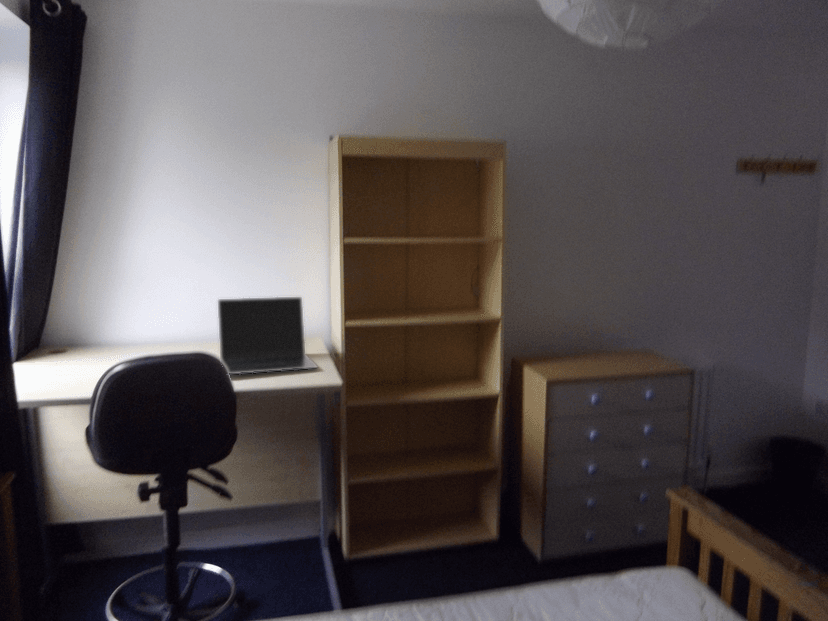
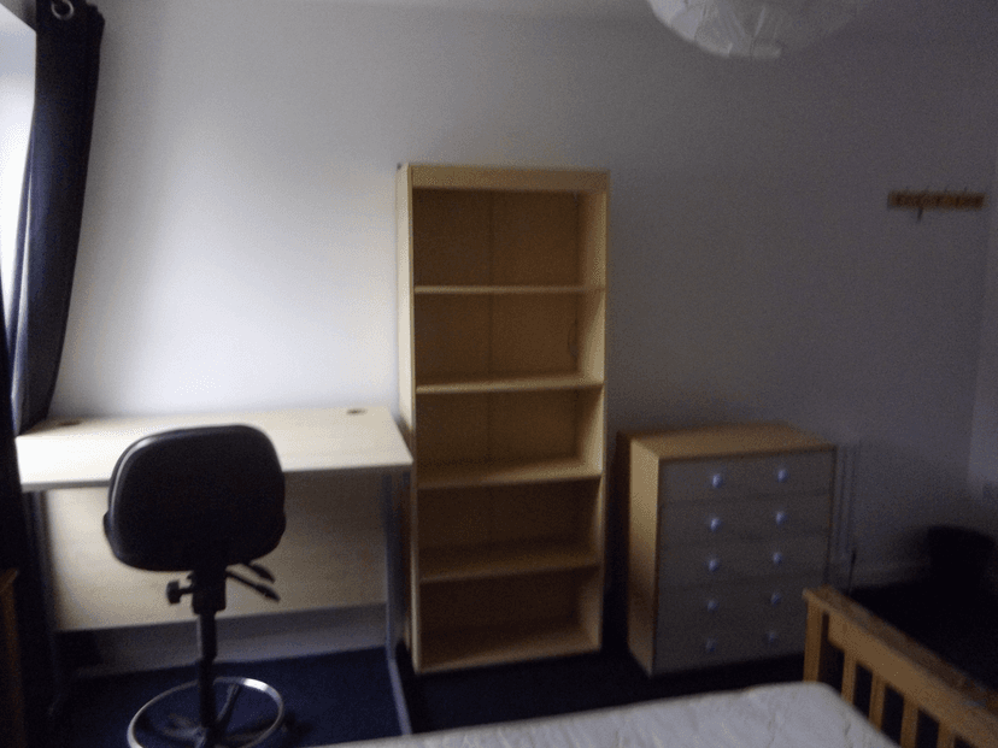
- laptop (266, 332)
